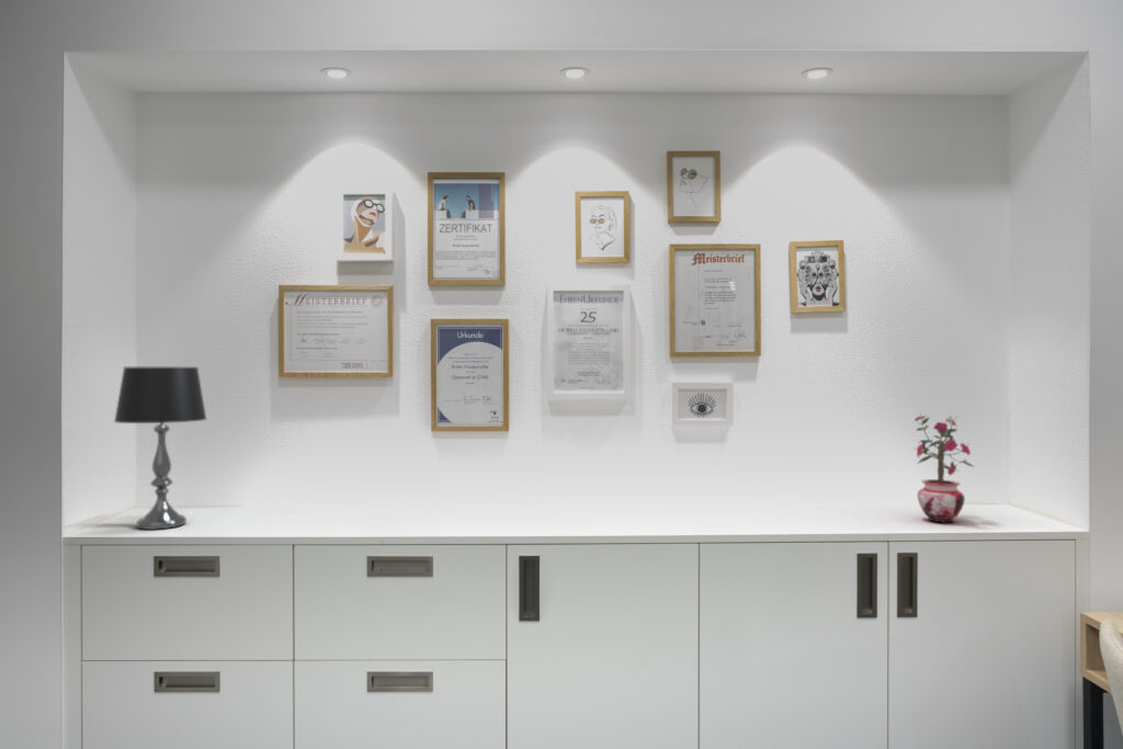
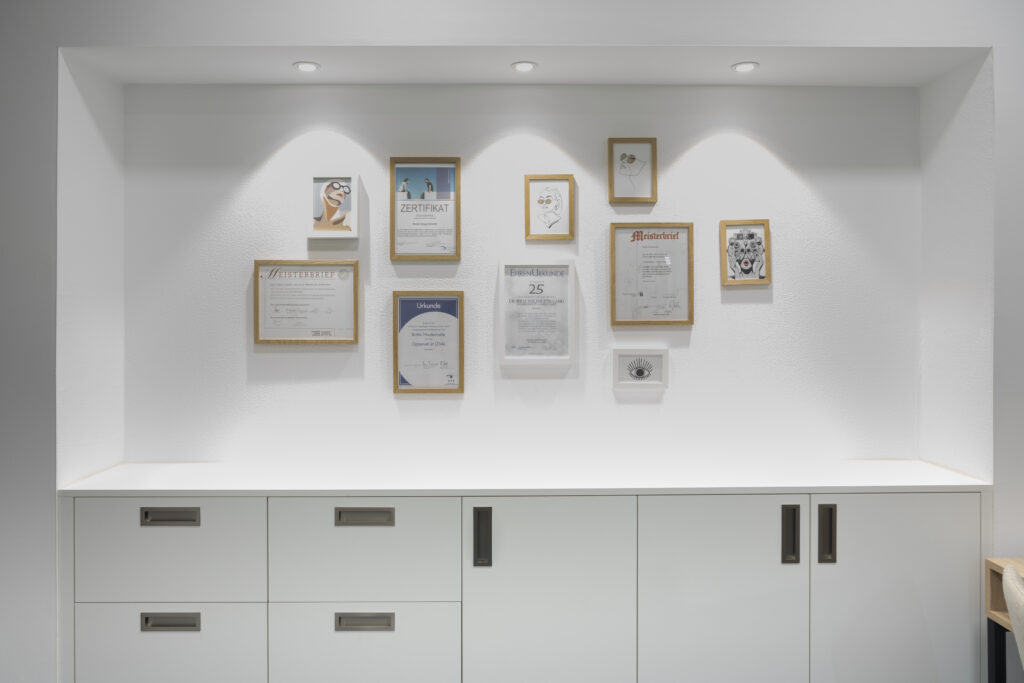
- table lamp (161, 445)
- potted plant (942, 466)
